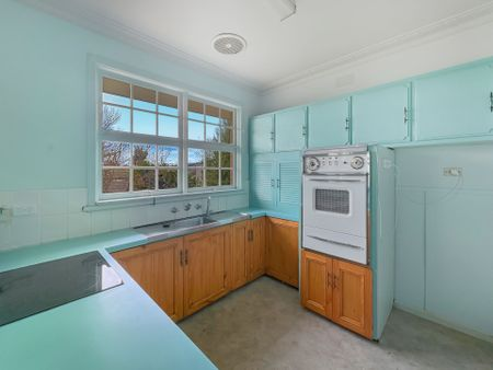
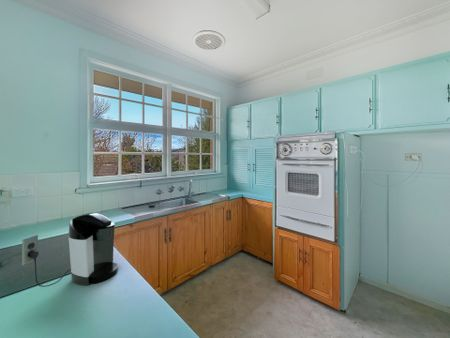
+ coffee maker (83, 248)
